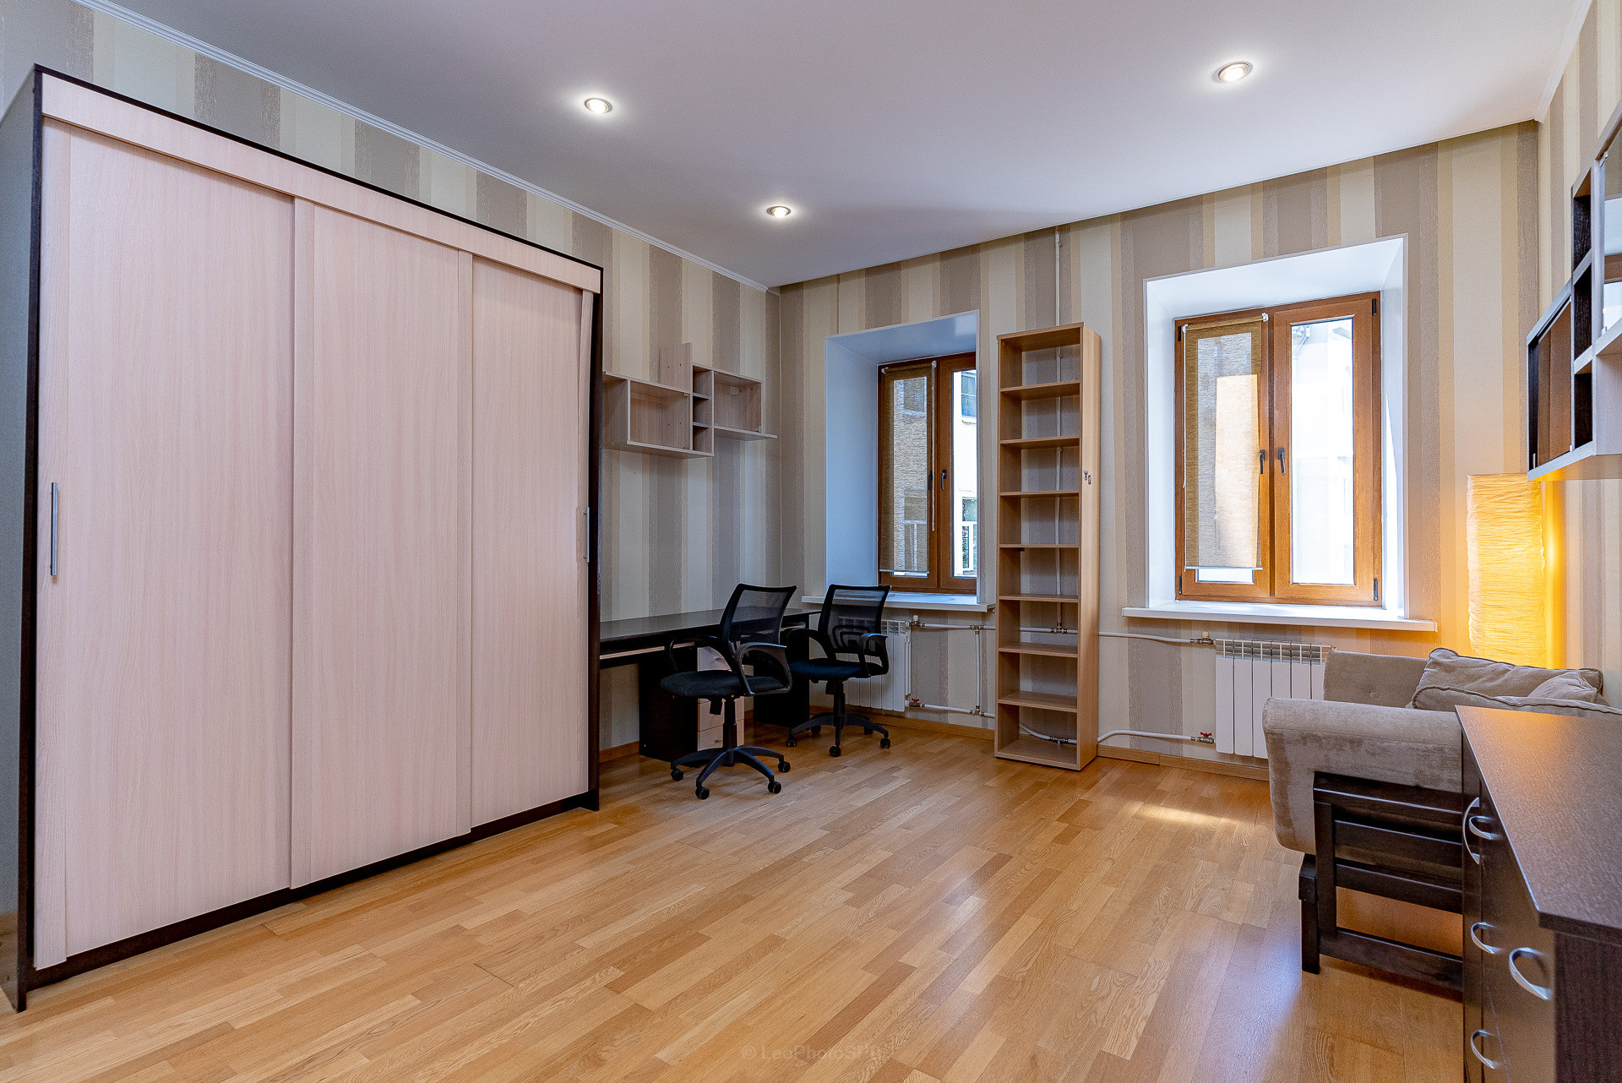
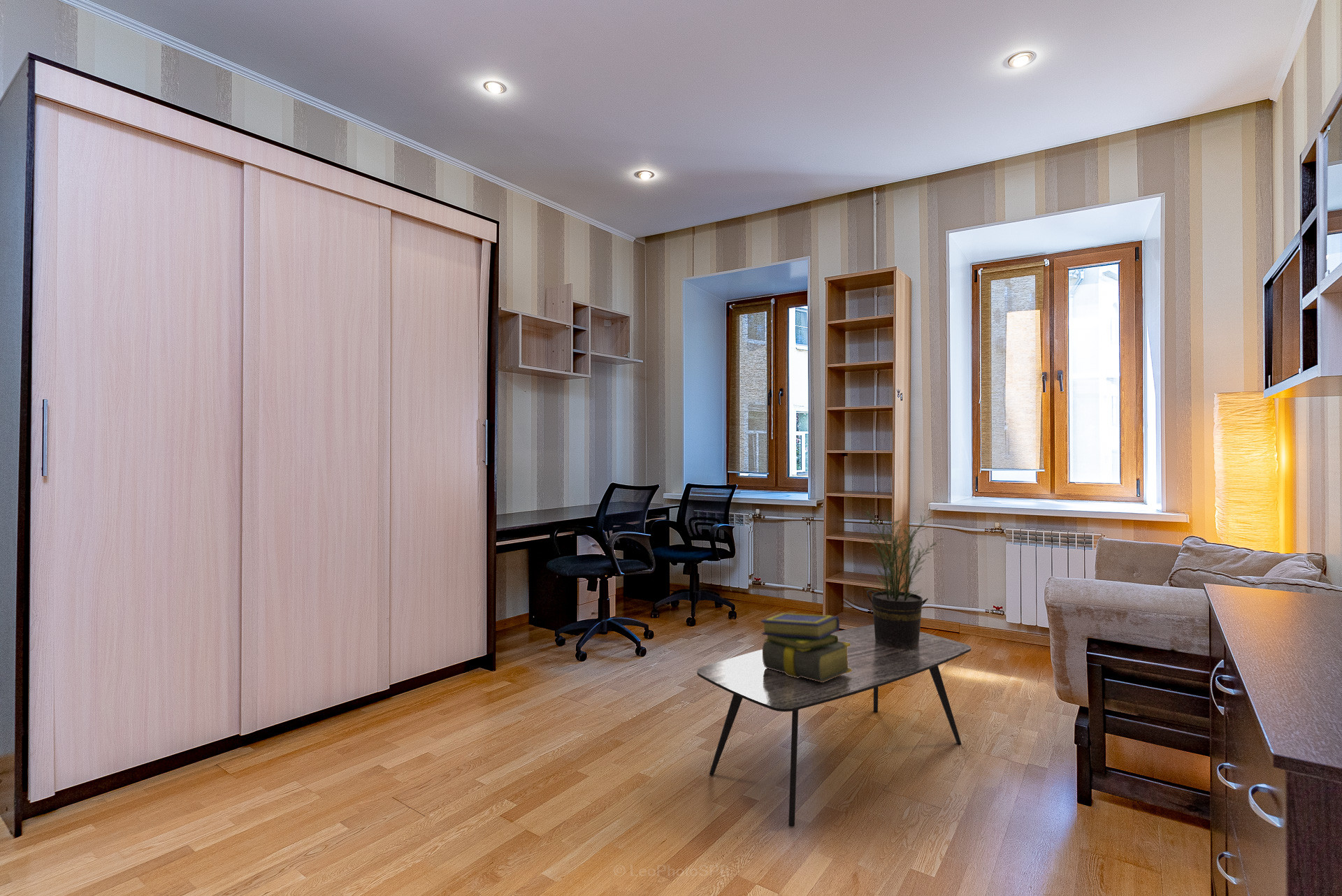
+ potted plant (897, 574)
+ coffee table (839, 698)
+ stack of books (802, 642)
